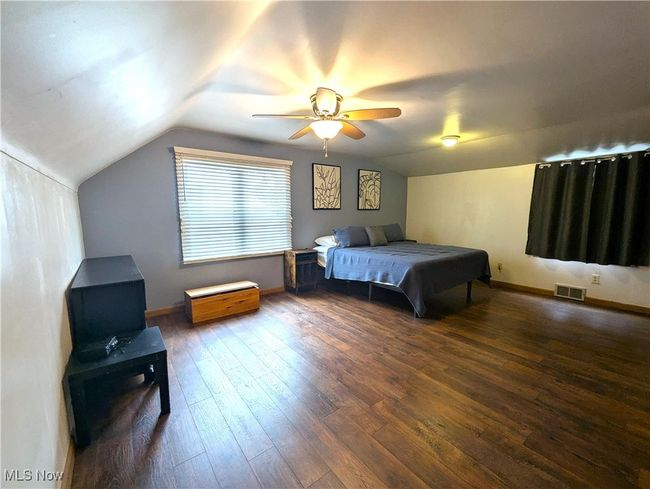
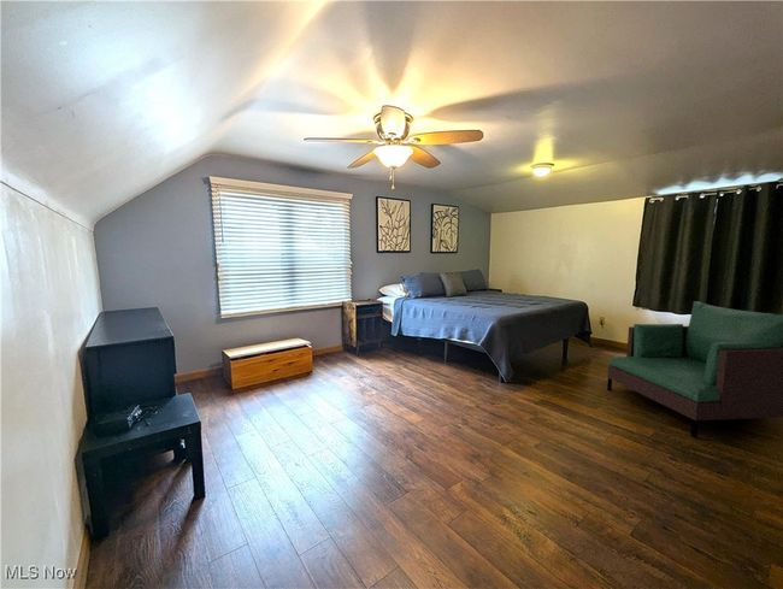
+ armchair (699, 358)
